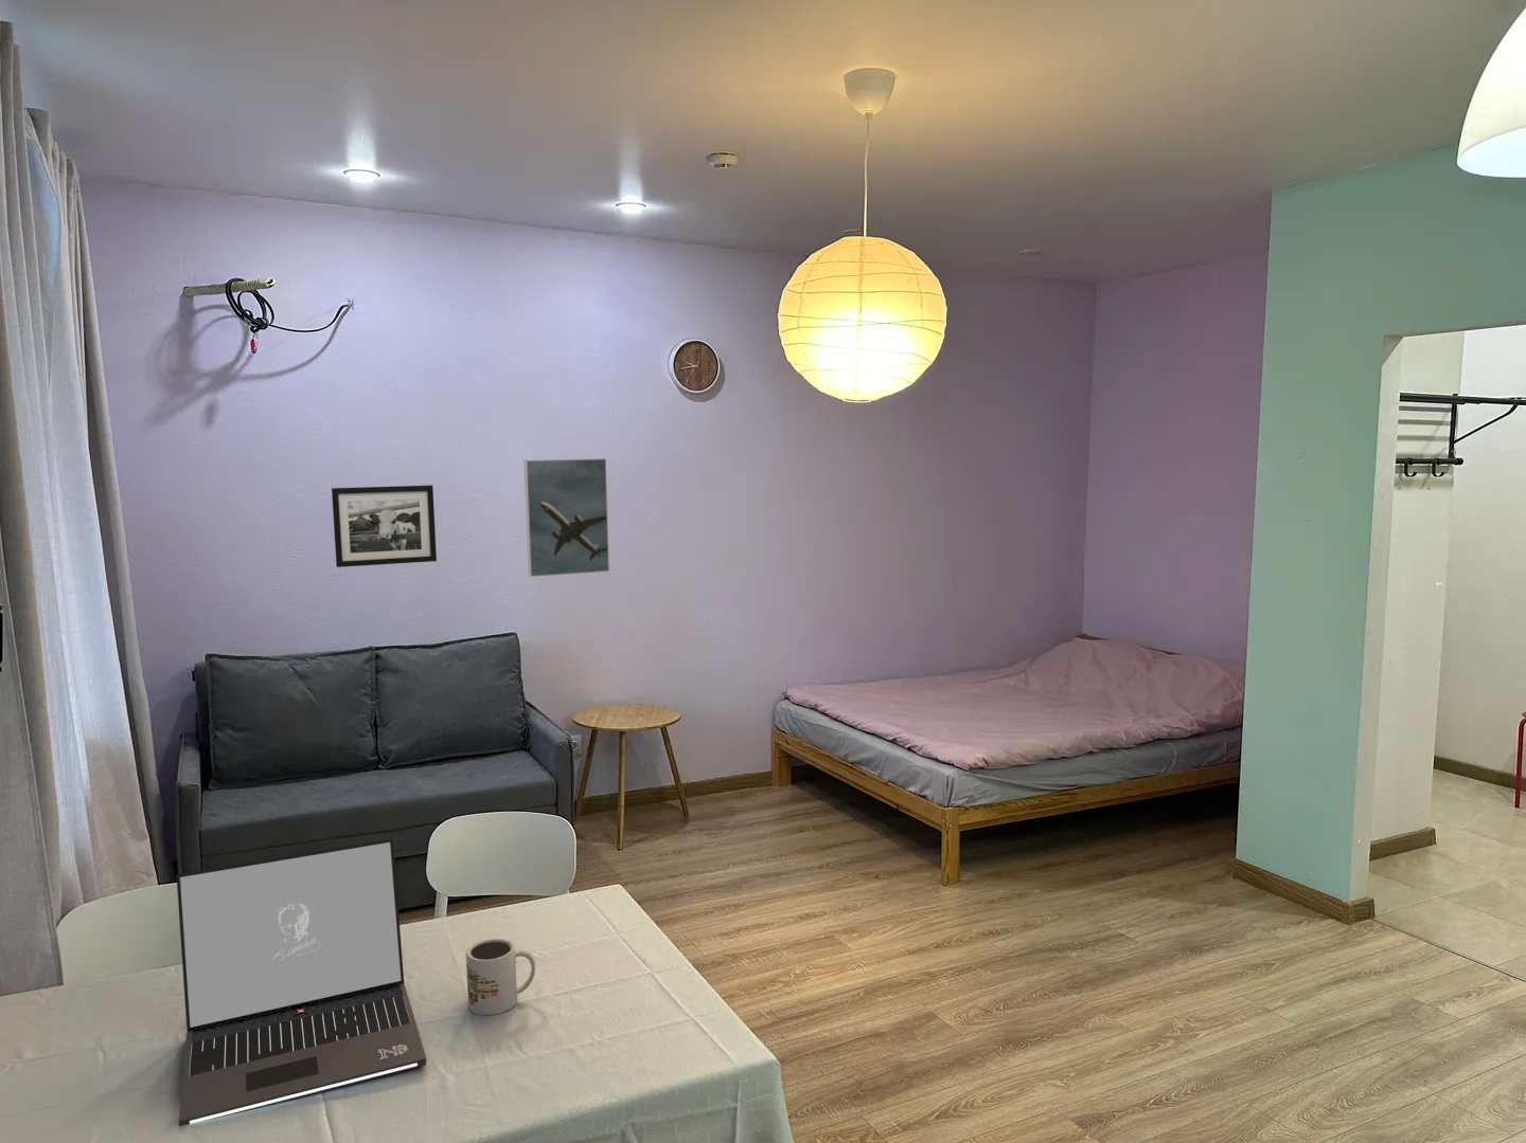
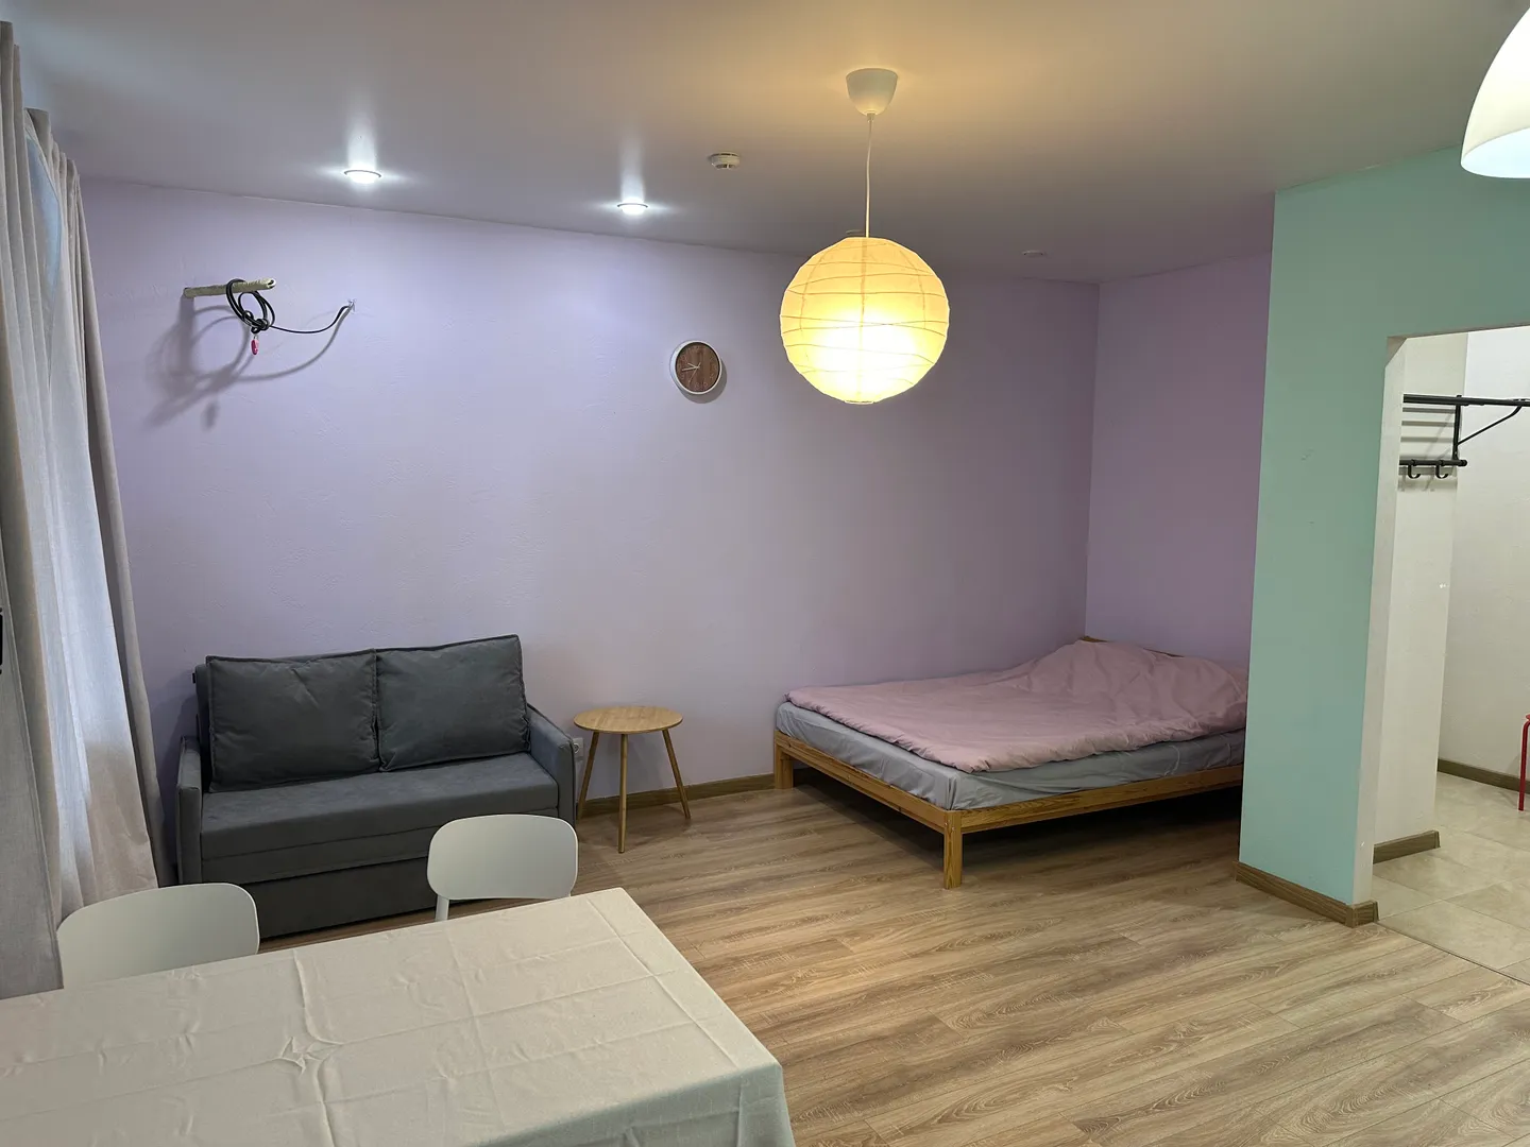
- laptop (298, 968)
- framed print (567, 516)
- picture frame (385, 525)
- mug (501, 974)
